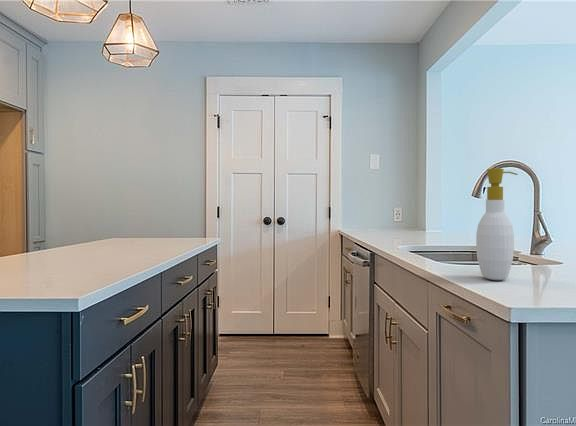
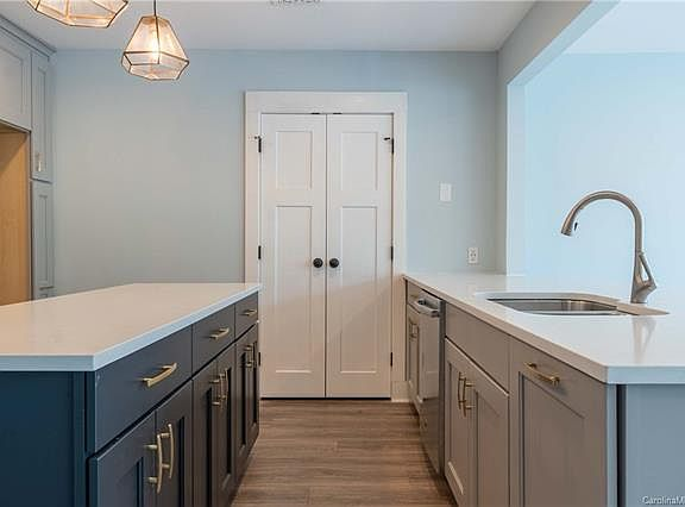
- soap bottle (496, 223)
